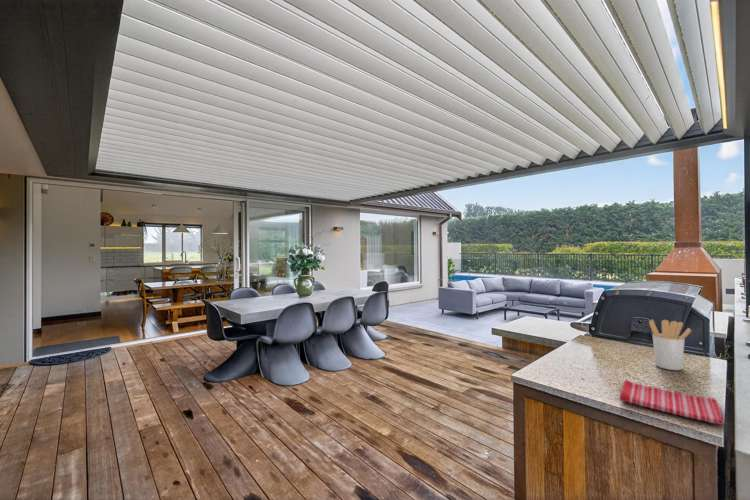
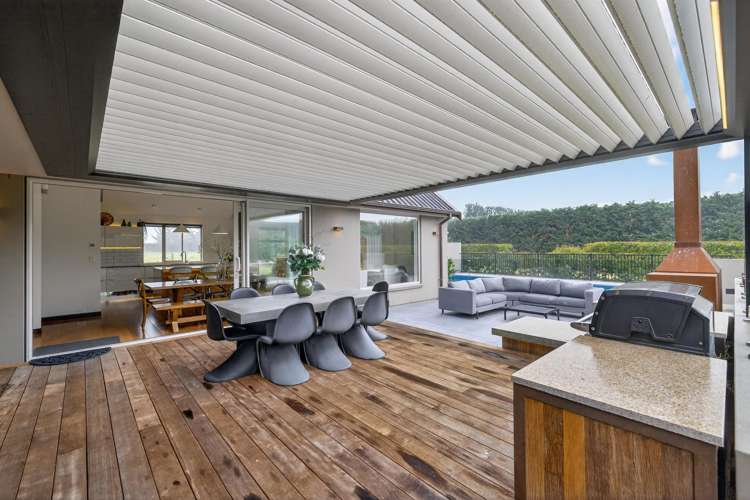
- utensil holder (669, 343)
- dish towel (667, 399)
